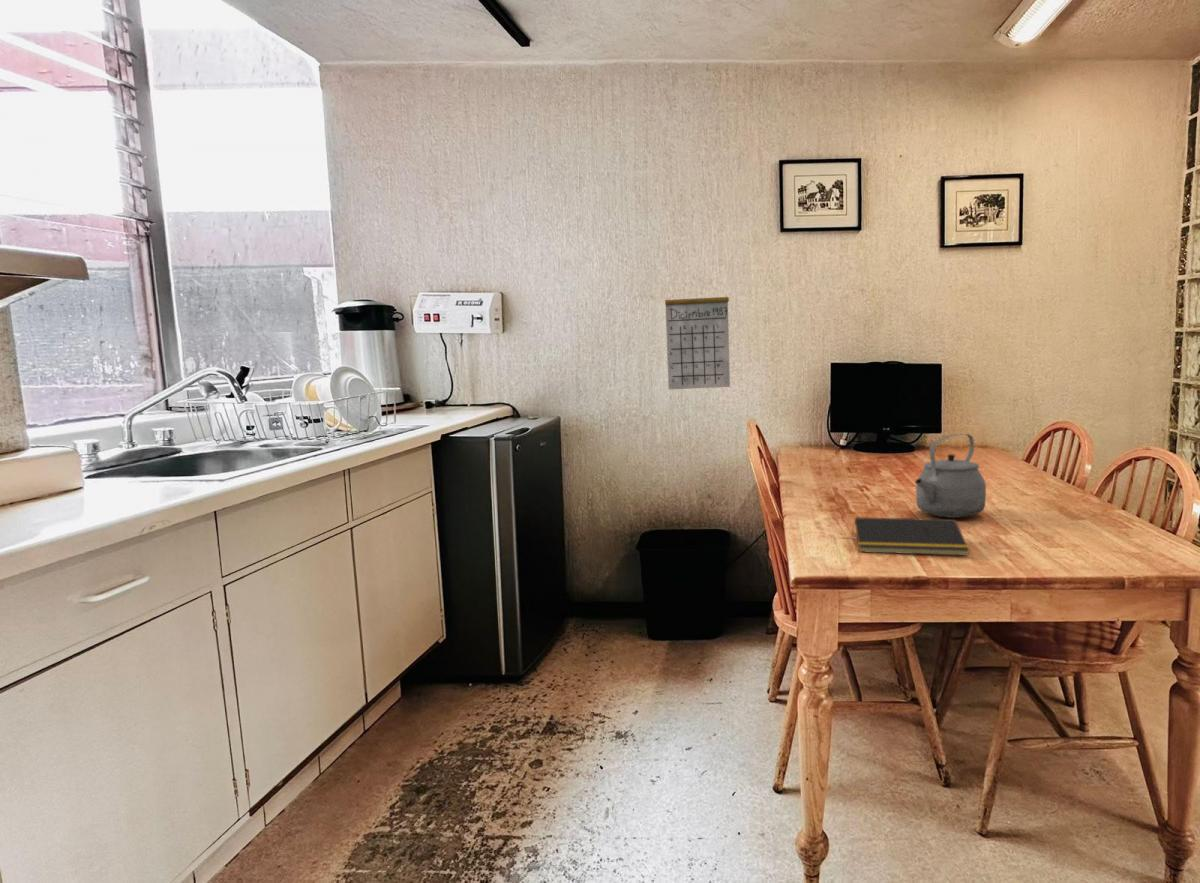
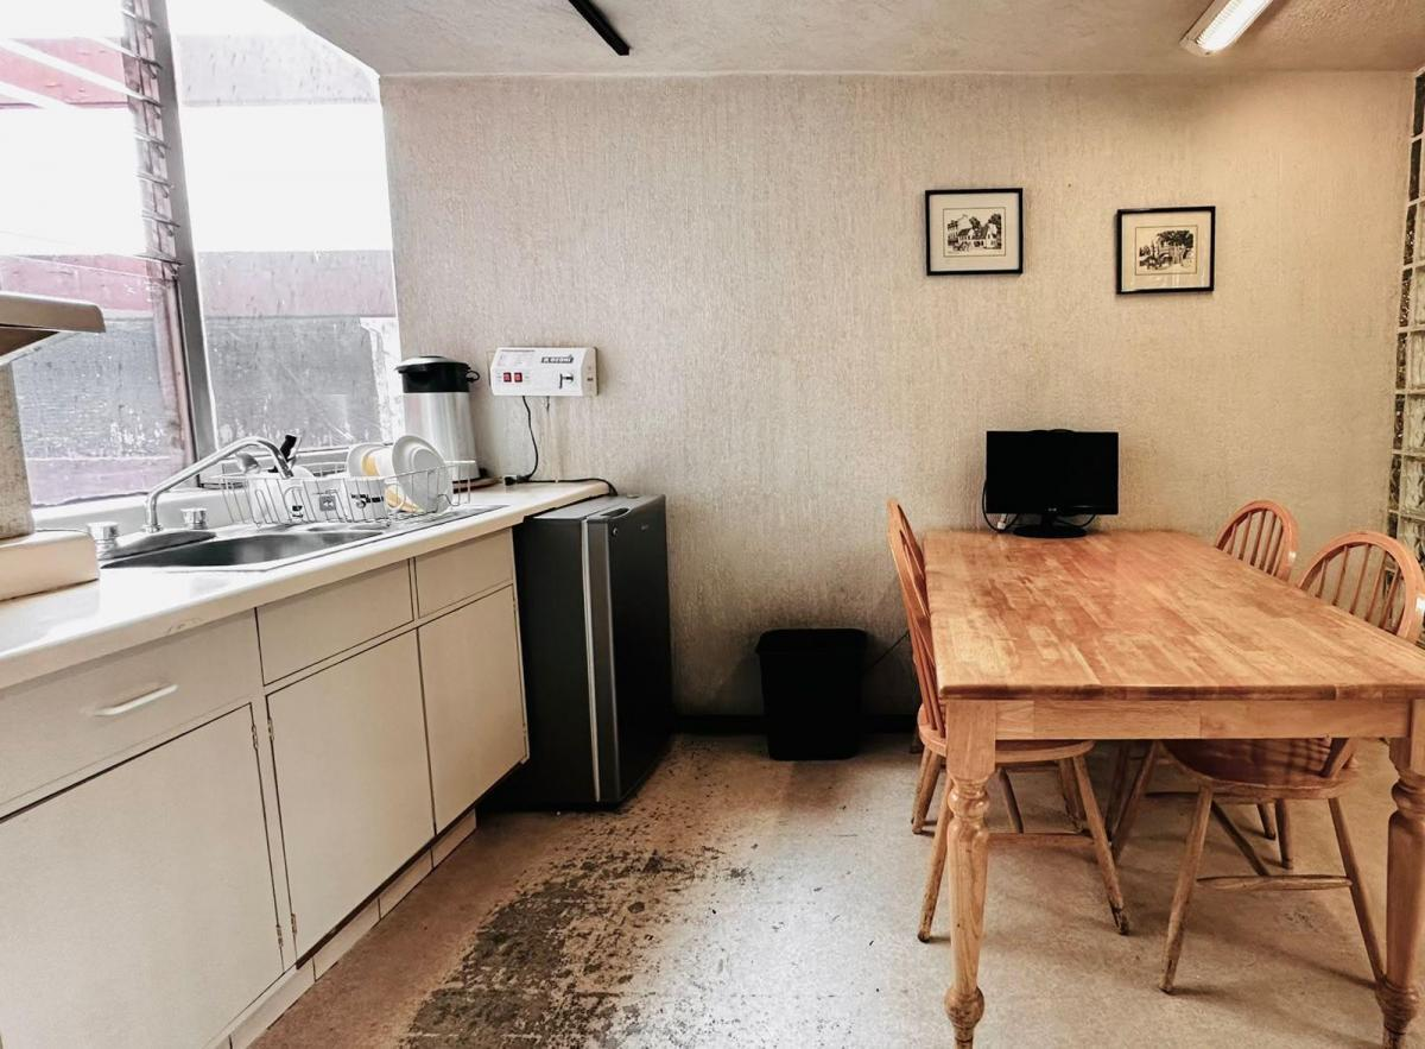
- tea kettle (945, 476)
- notepad (908, 535)
- calendar (697, 332)
